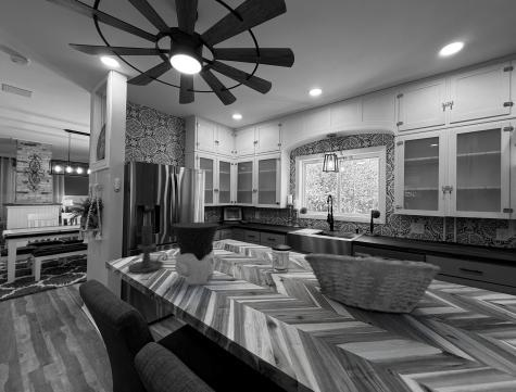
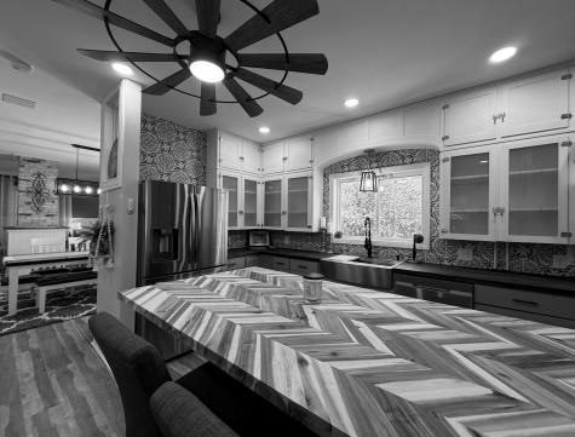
- hat (196, 252)
- fruit basket (364, 273)
- candle holder (150, 244)
